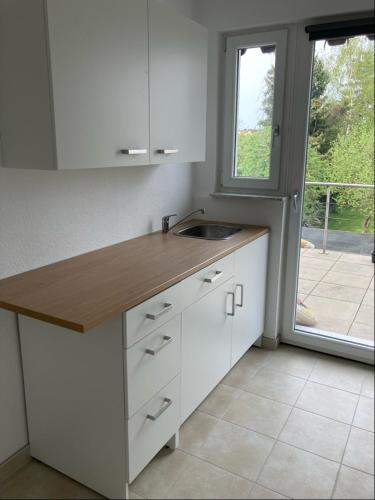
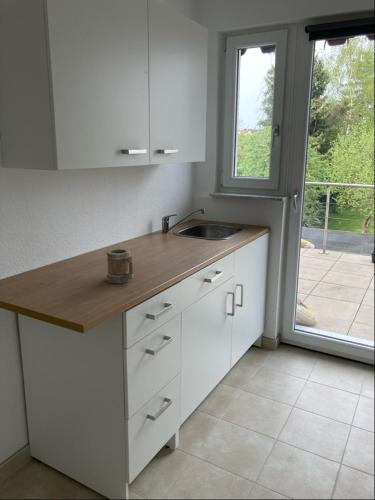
+ mug (121, 266)
